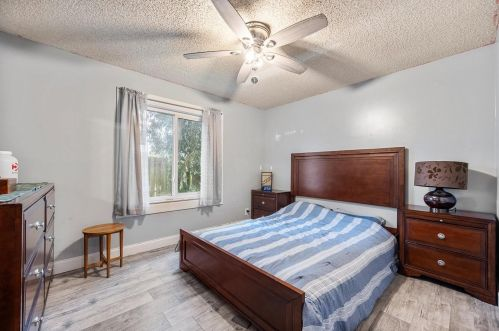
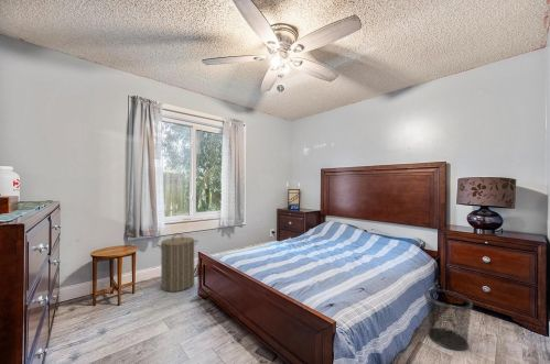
+ waste bin (446, 318)
+ laundry hamper (177, 258)
